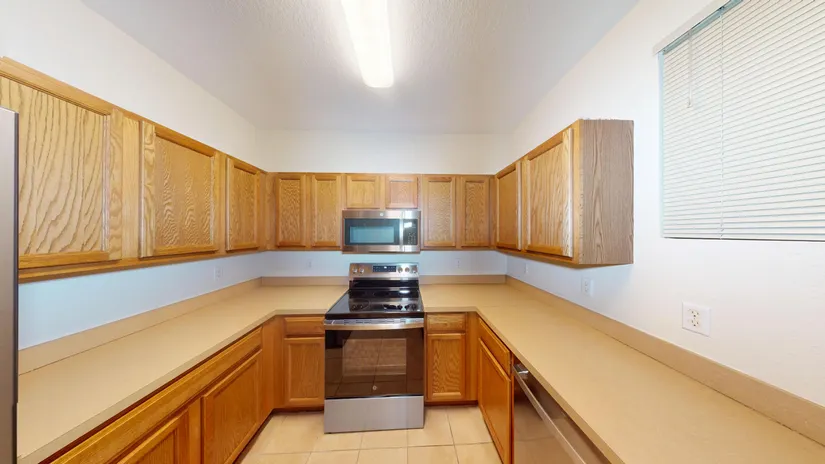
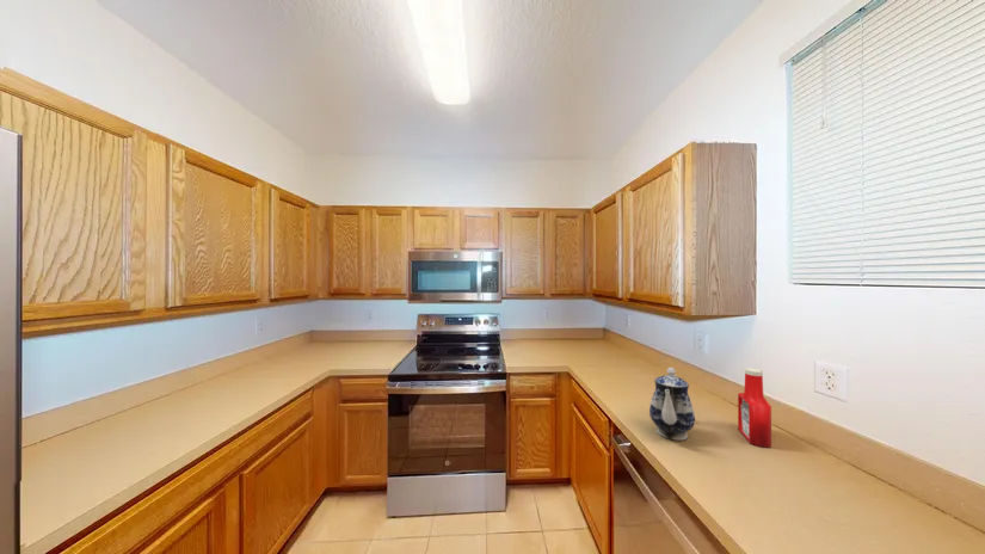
+ teapot (671, 400)
+ soap bottle (753, 402)
